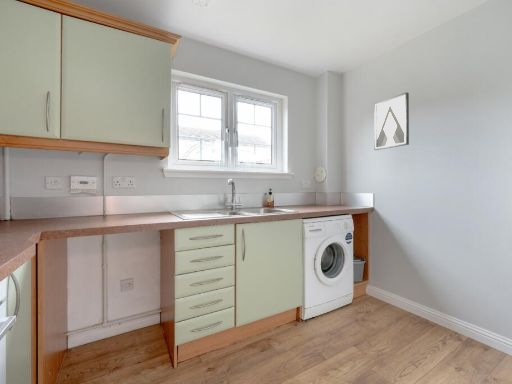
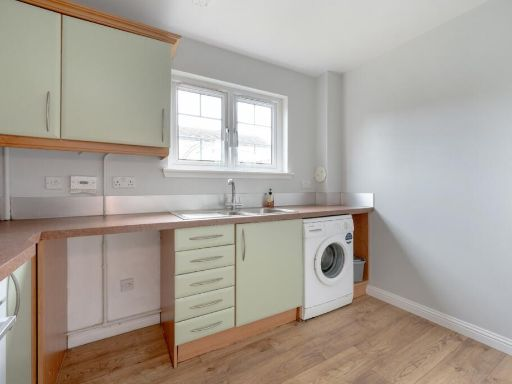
- wall art (390, 123)
